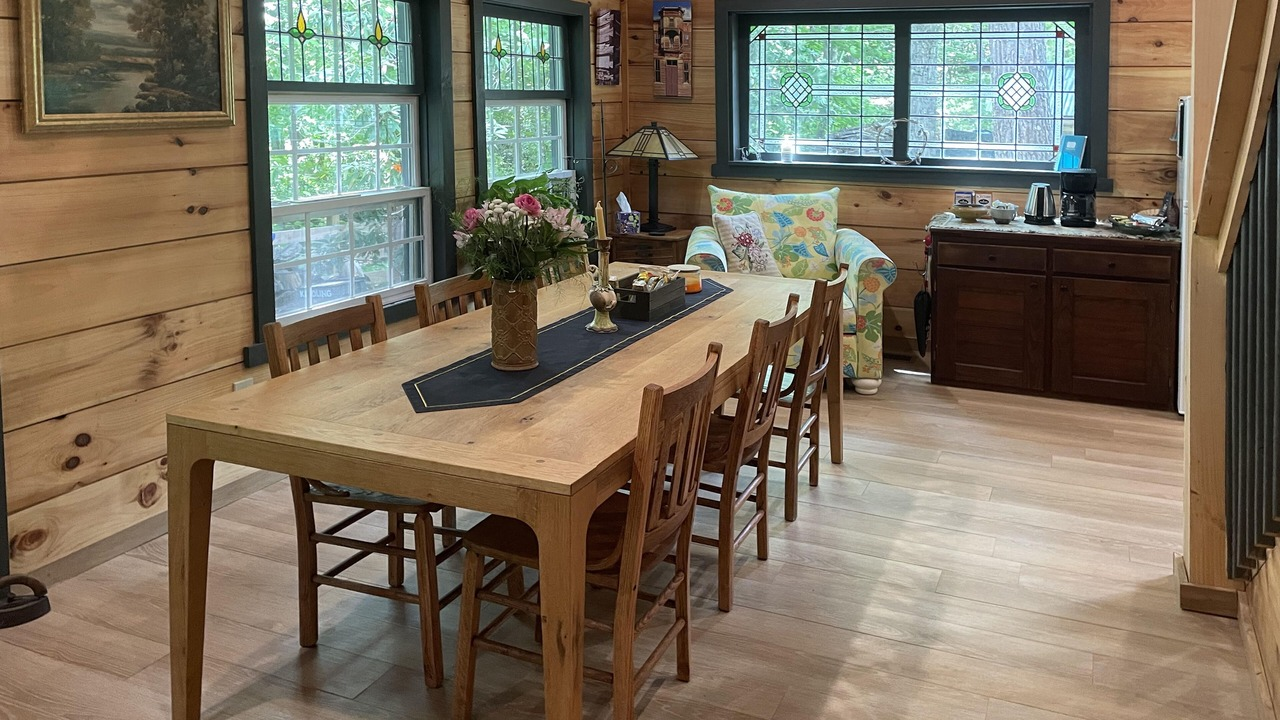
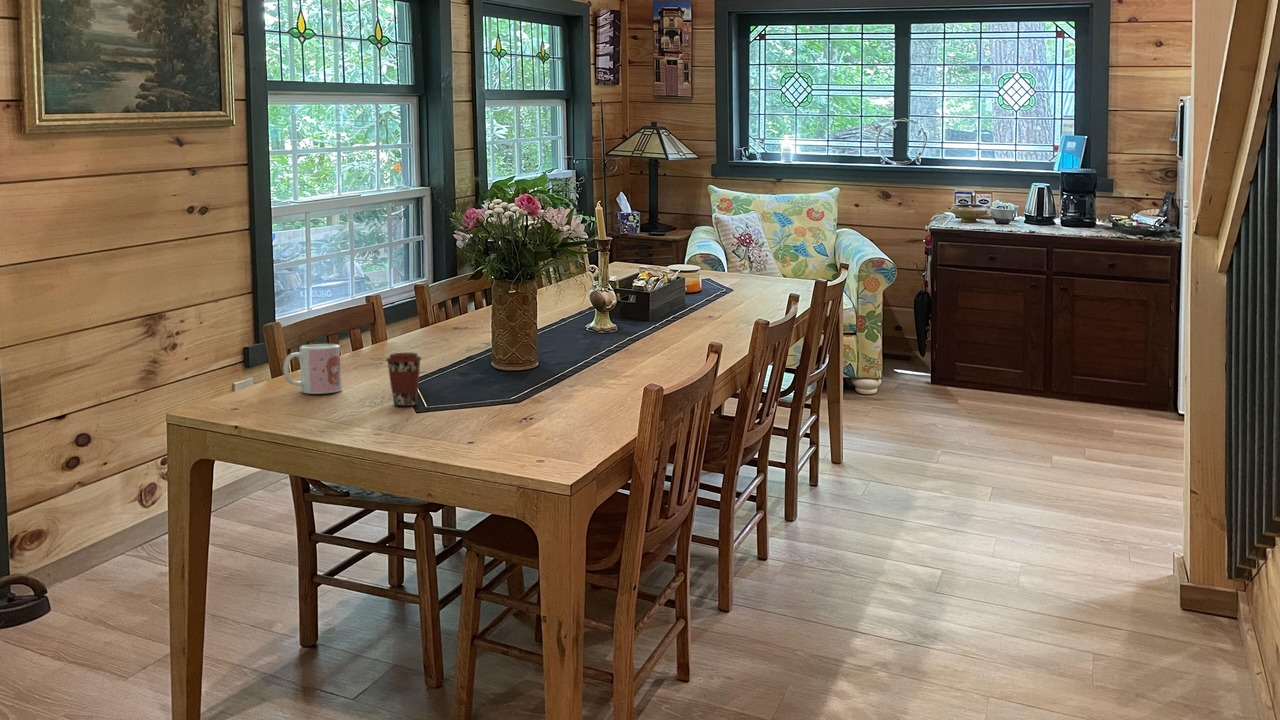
+ mug (314, 369)
+ coffee cup (404, 379)
